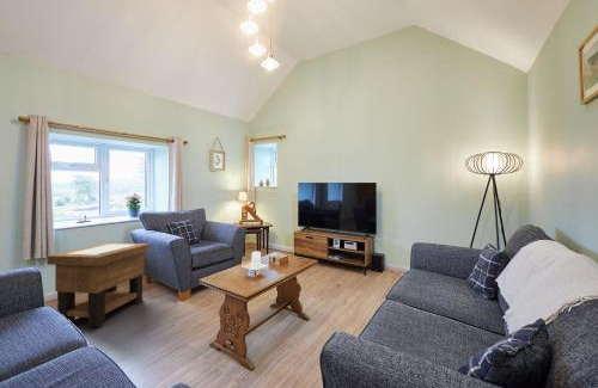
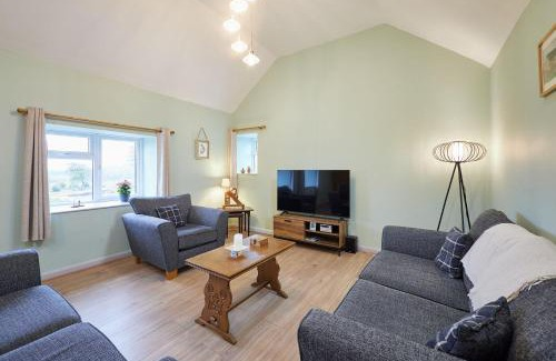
- side table (102, 279)
